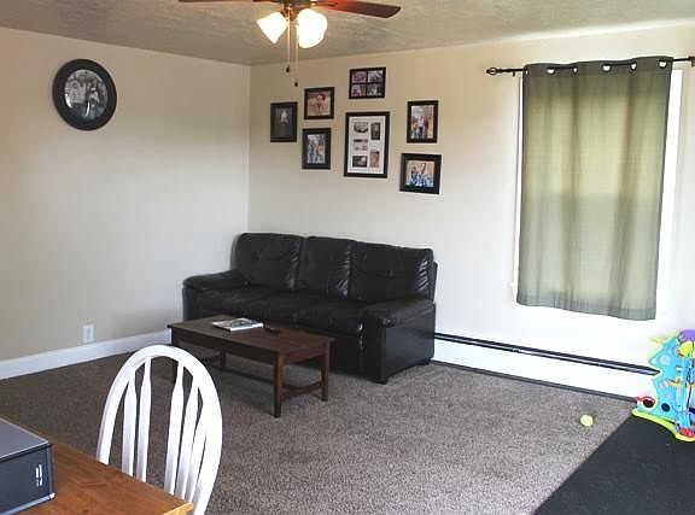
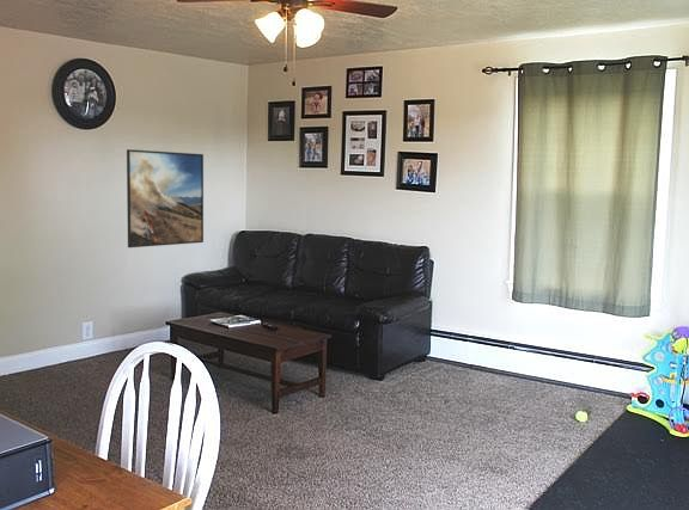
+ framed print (166, 198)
